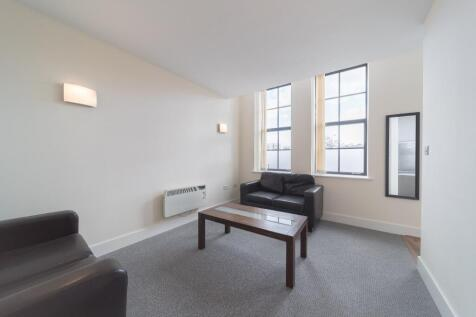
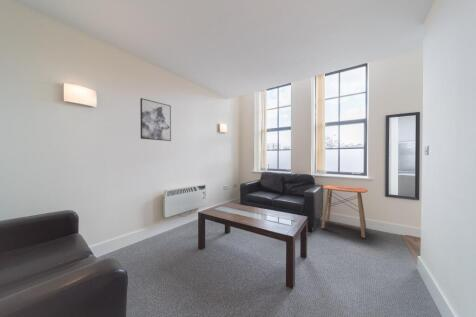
+ side table (346, 204)
+ wall art (156, 121)
